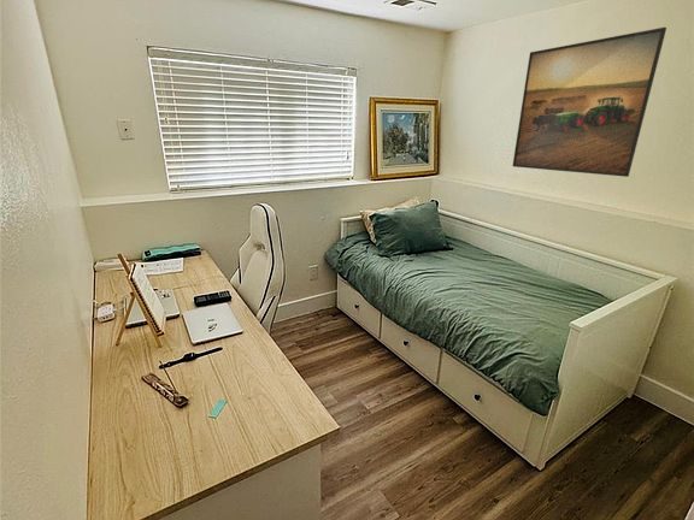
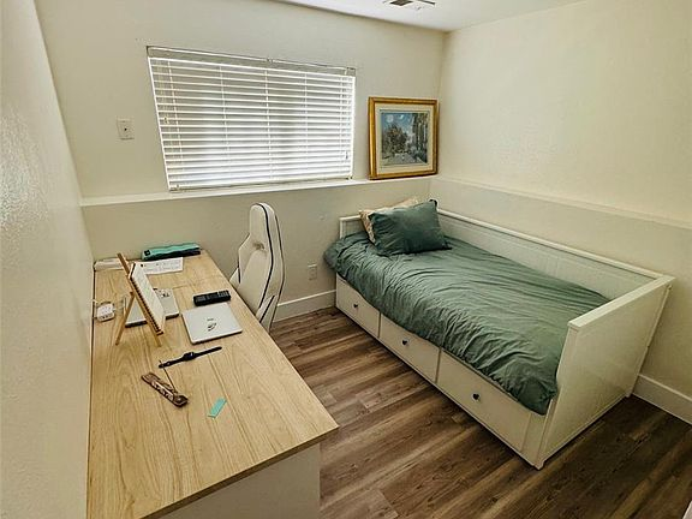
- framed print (575, 110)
